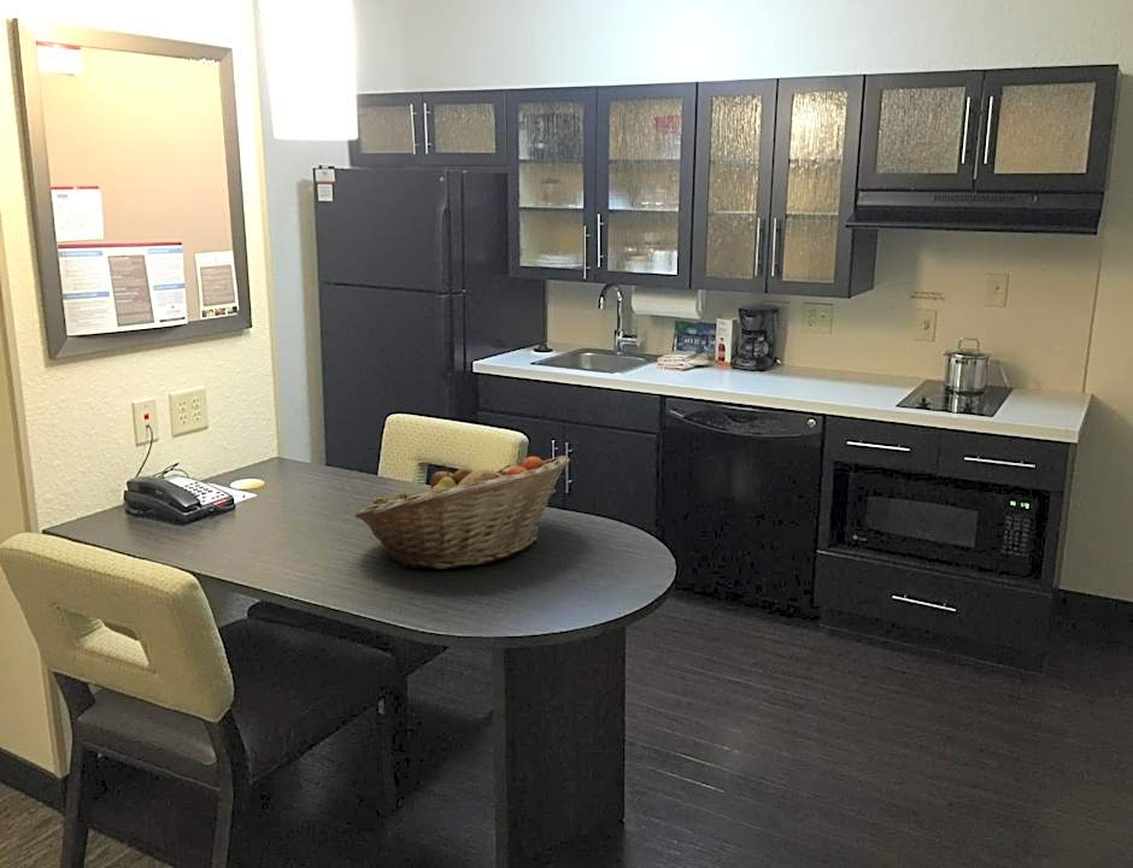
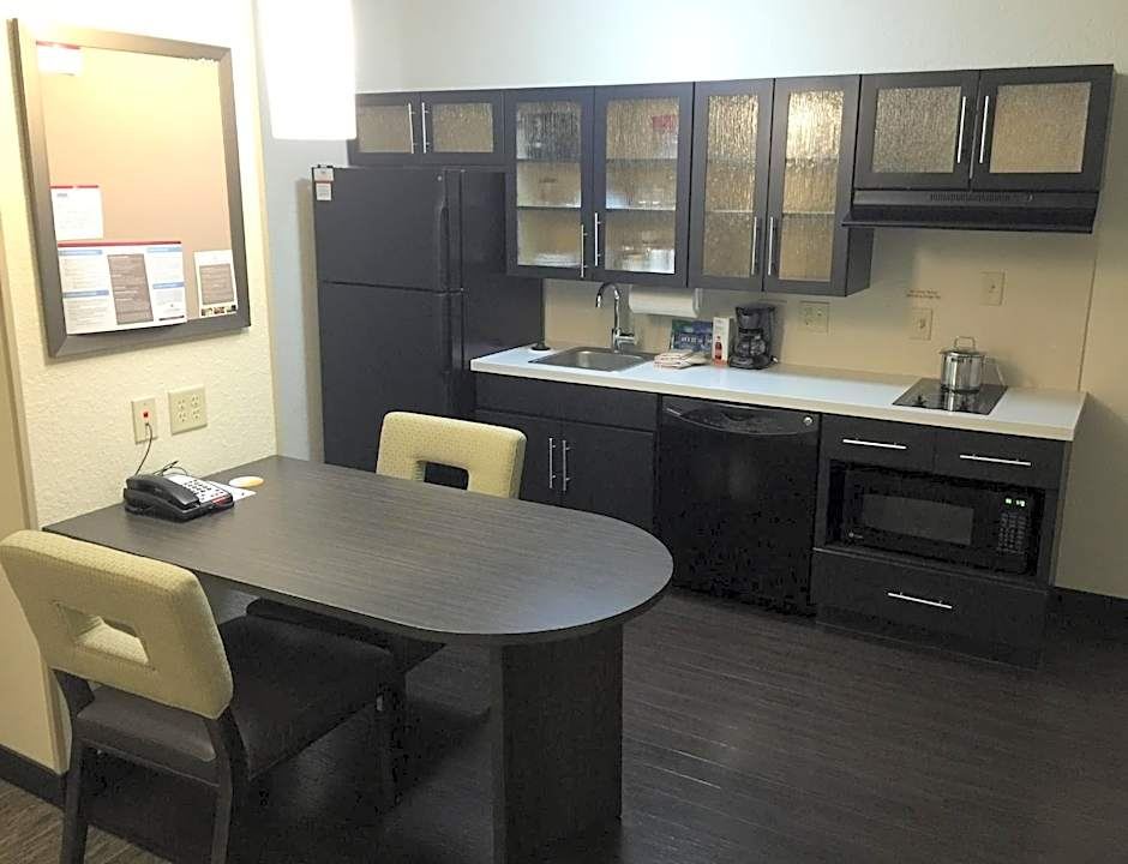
- fruit basket (466, 503)
